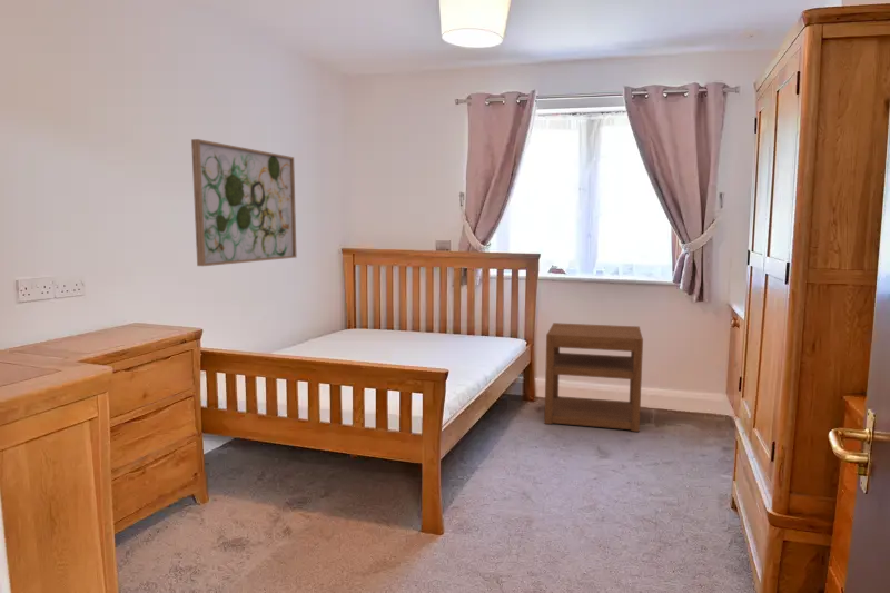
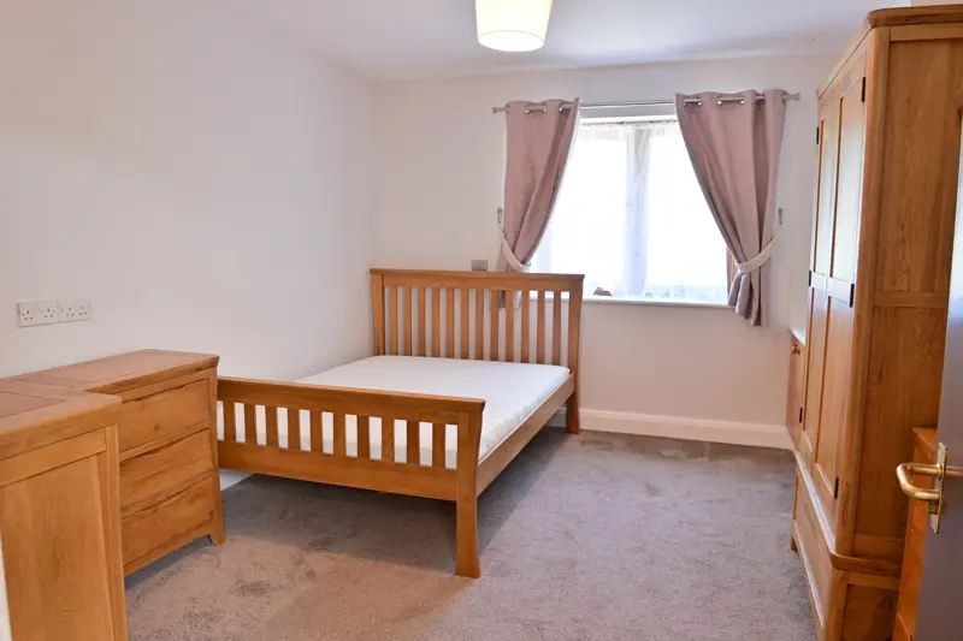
- wall art (251, 206)
- nightstand (593, 373)
